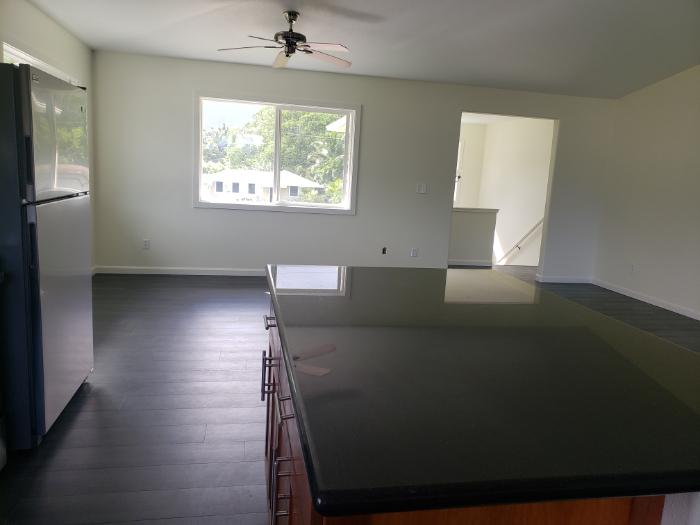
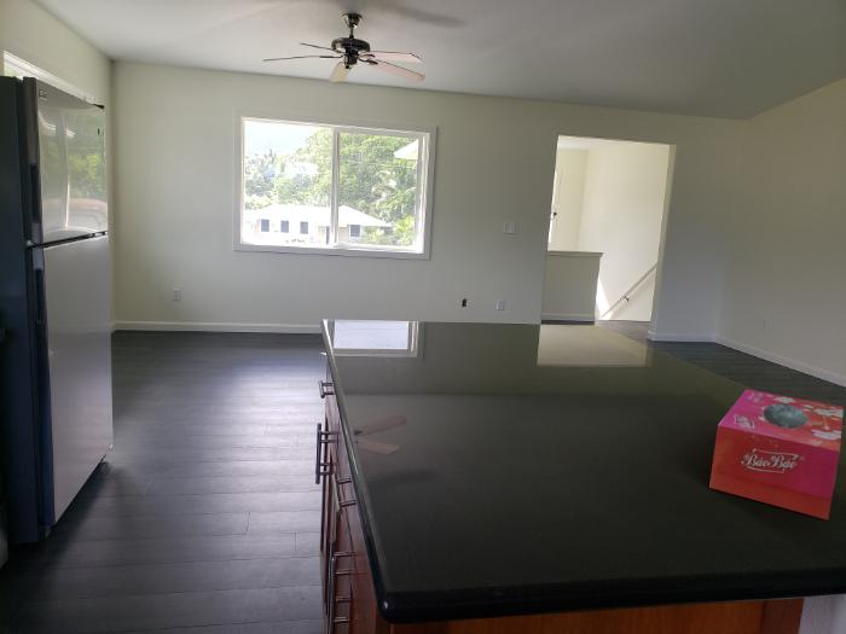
+ tissue box (781, 444)
